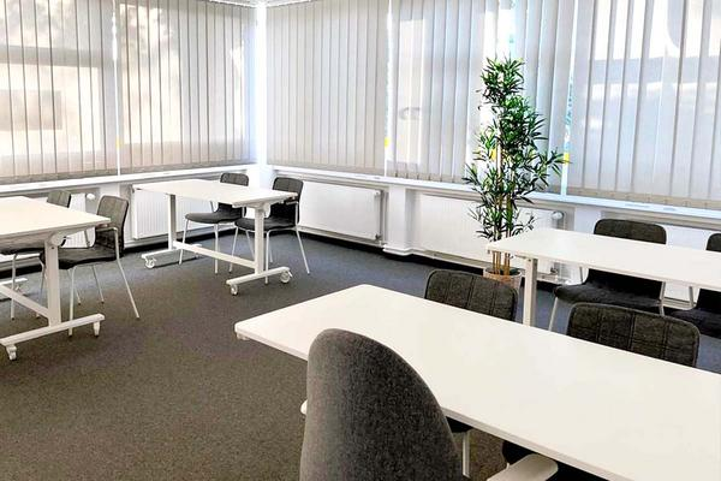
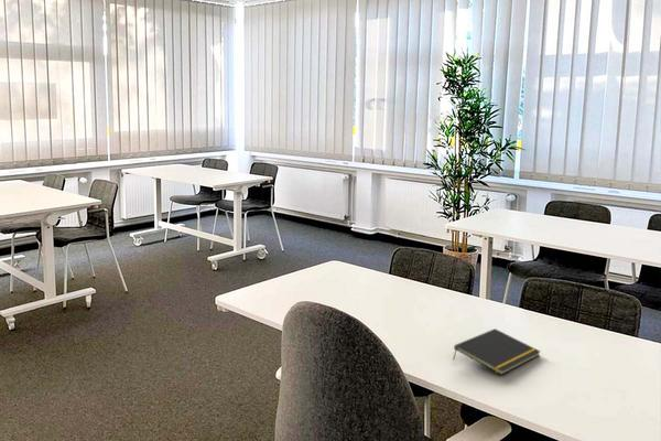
+ notepad (497, 349)
